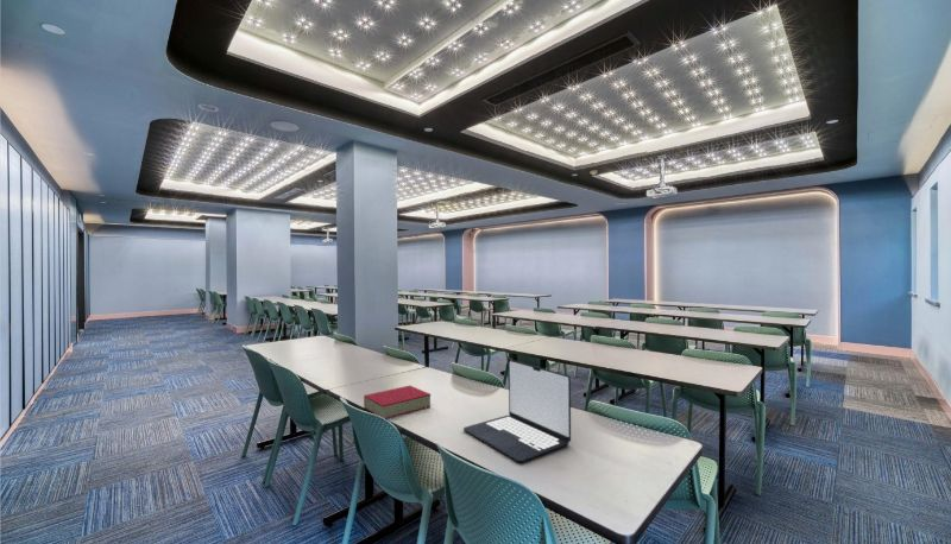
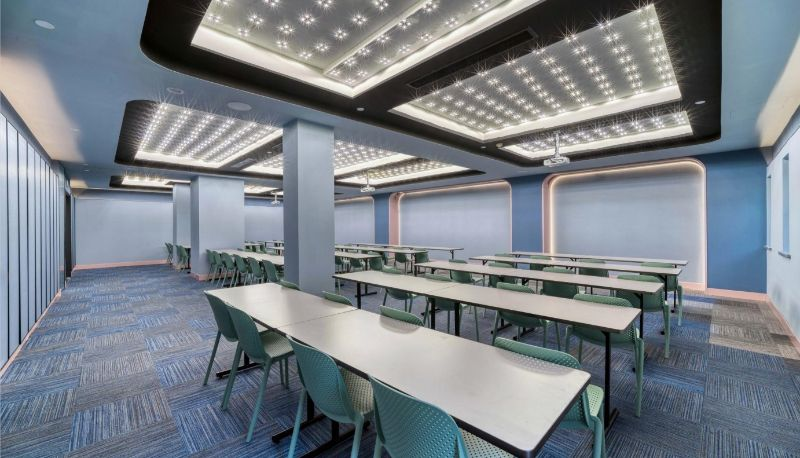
- laptop (514, 404)
- book (397, 400)
